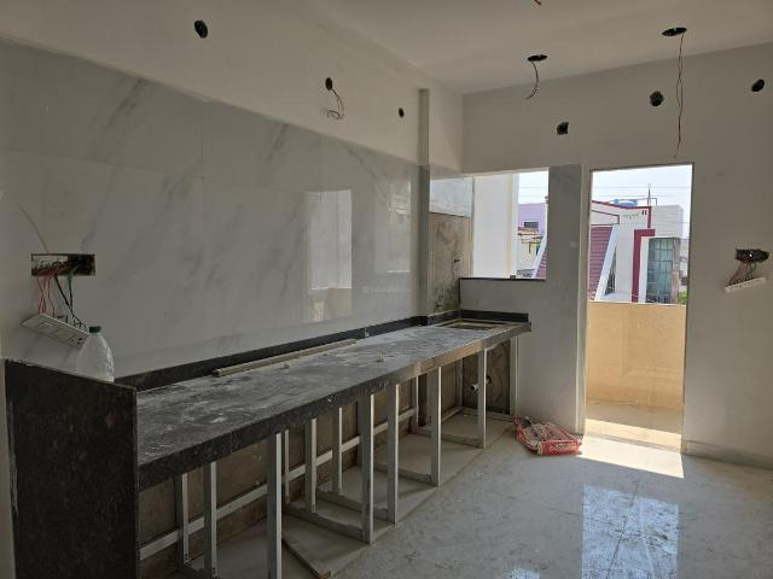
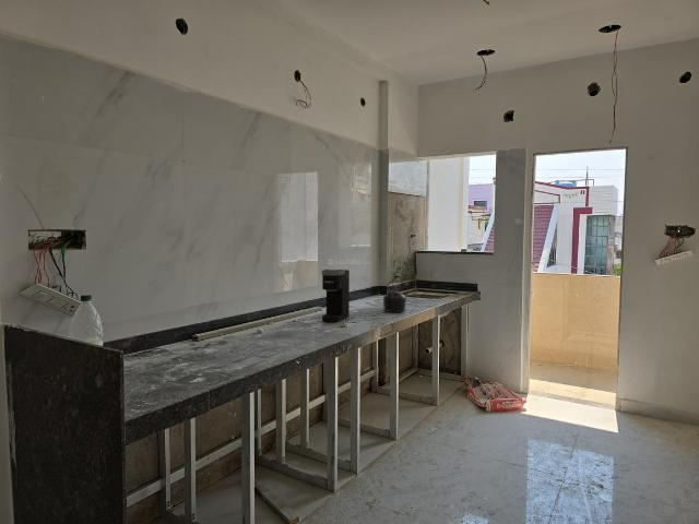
+ kettle (398, 294)
+ coffee maker (335, 294)
